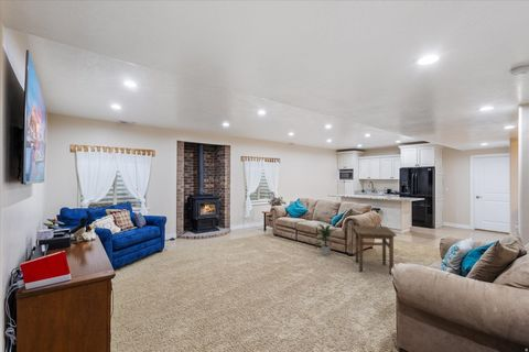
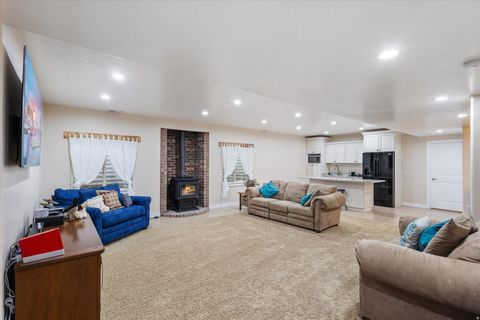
- indoor plant (324, 238)
- side table (373, 244)
